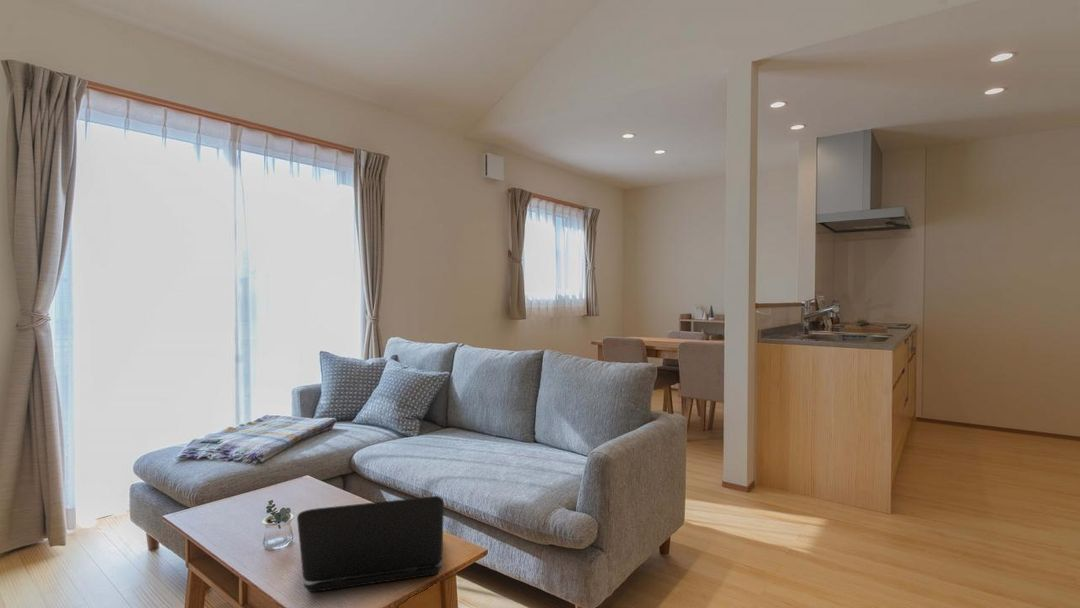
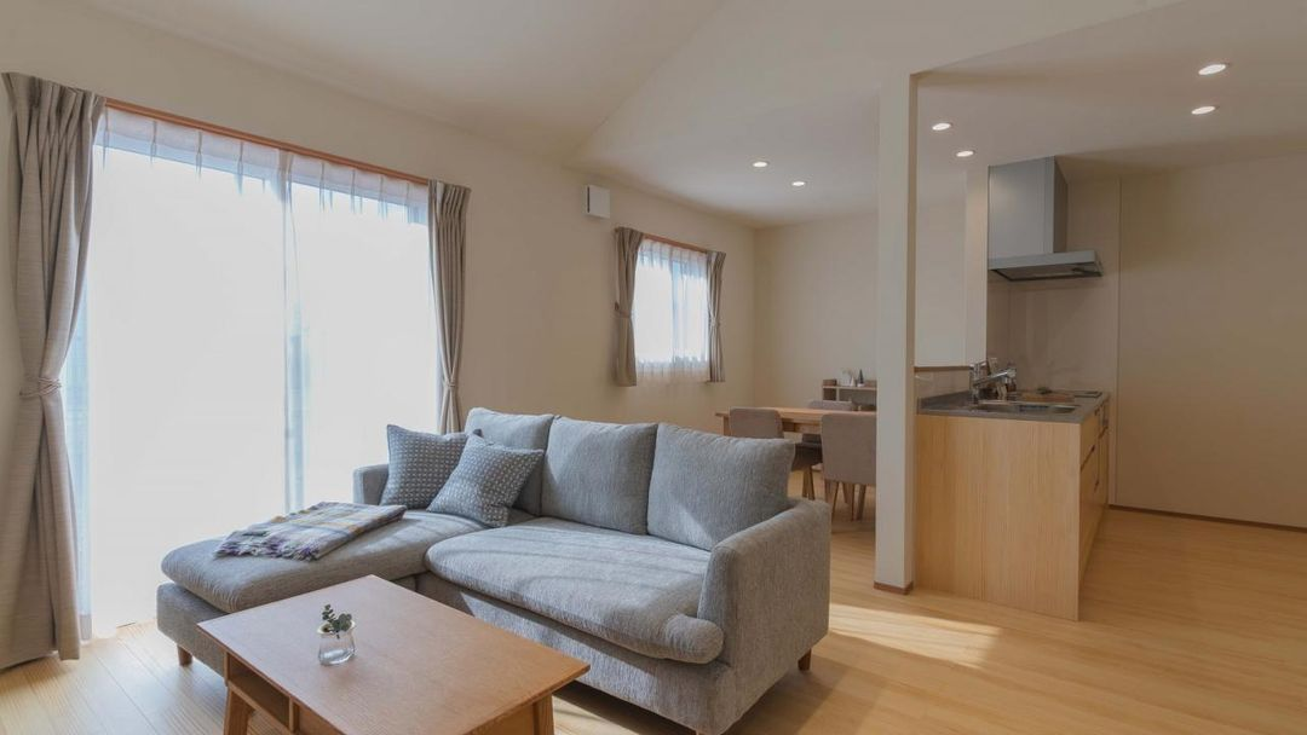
- laptop (376, 526)
